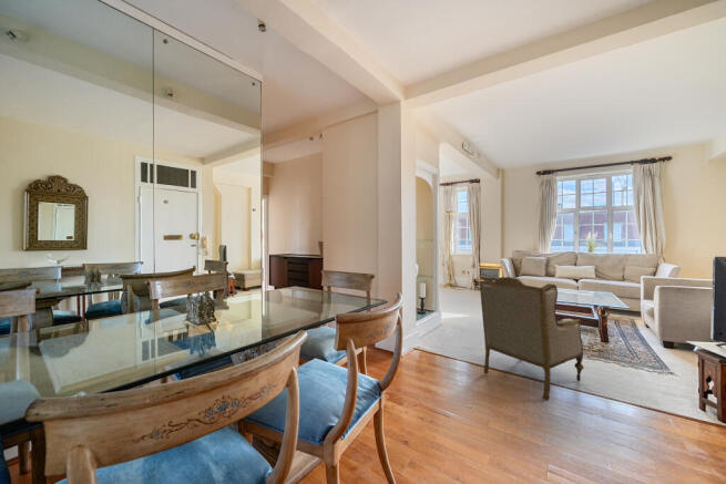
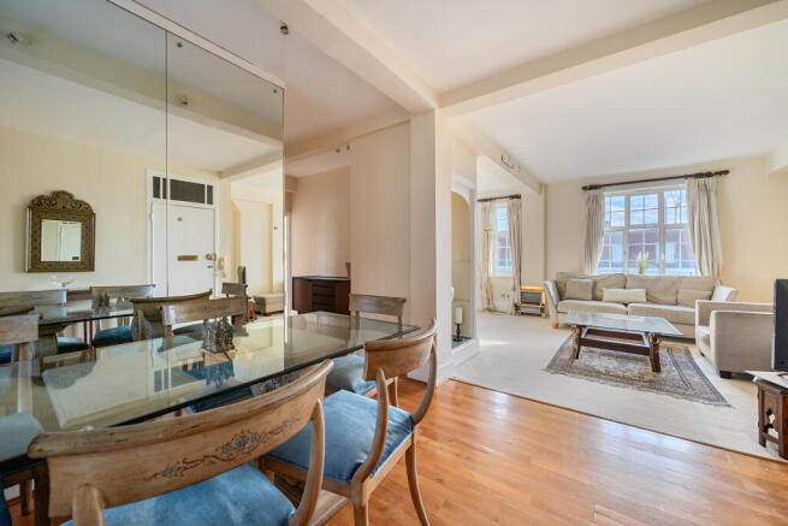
- armchair (530, 326)
